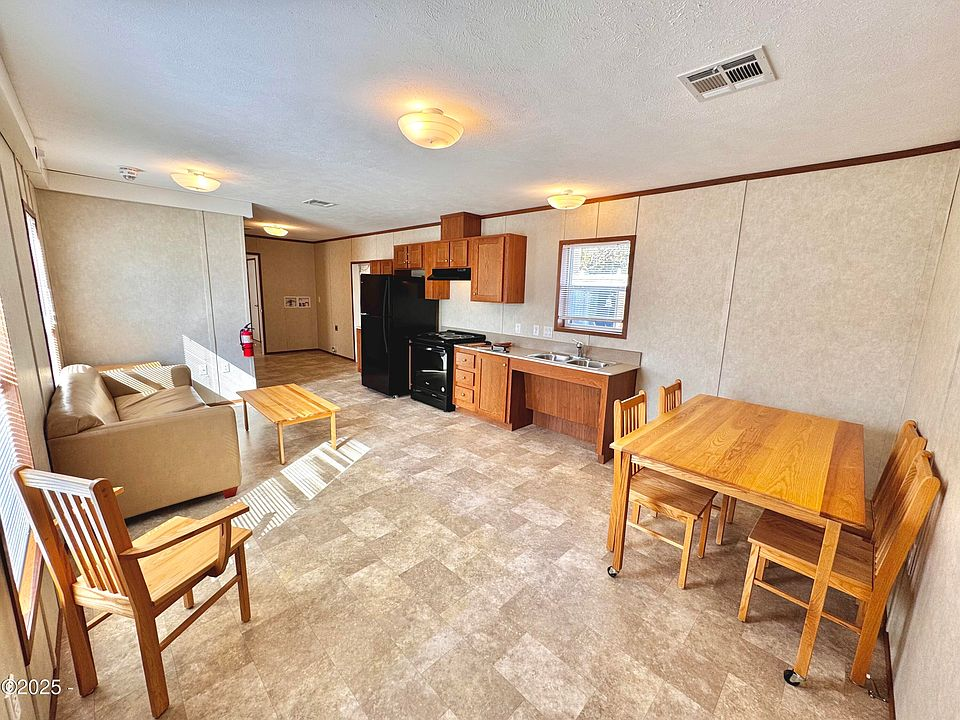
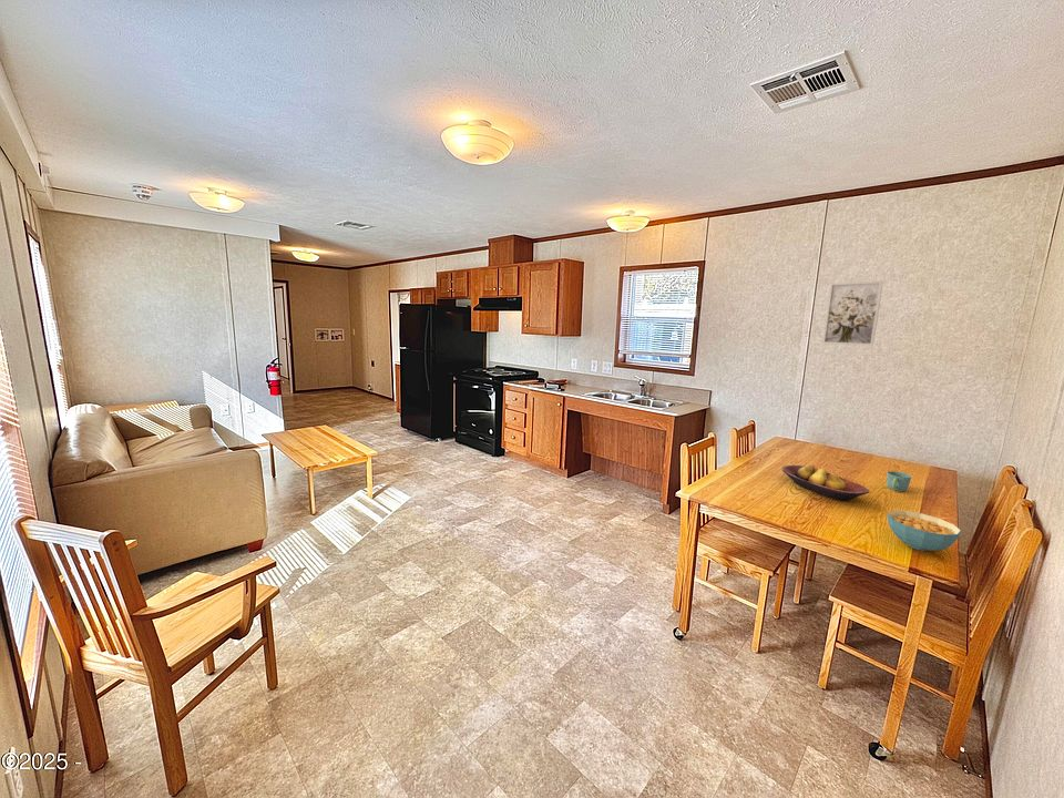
+ mug (897, 481)
+ cereal bowl (920, 534)
+ wall art (851, 314)
+ fruit bowl (821, 479)
